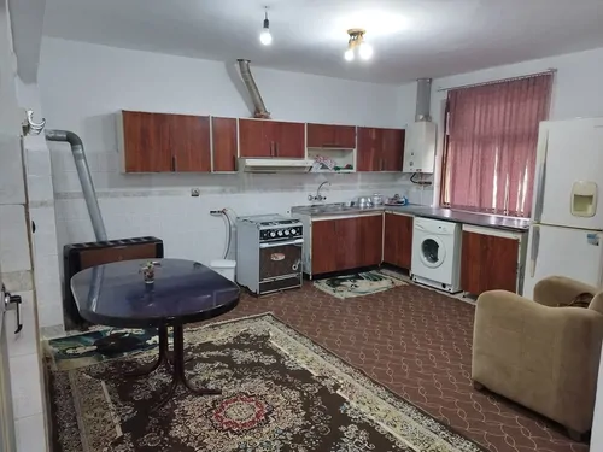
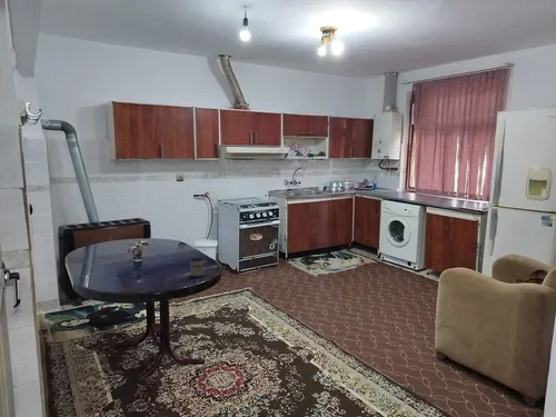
+ mug (199, 267)
